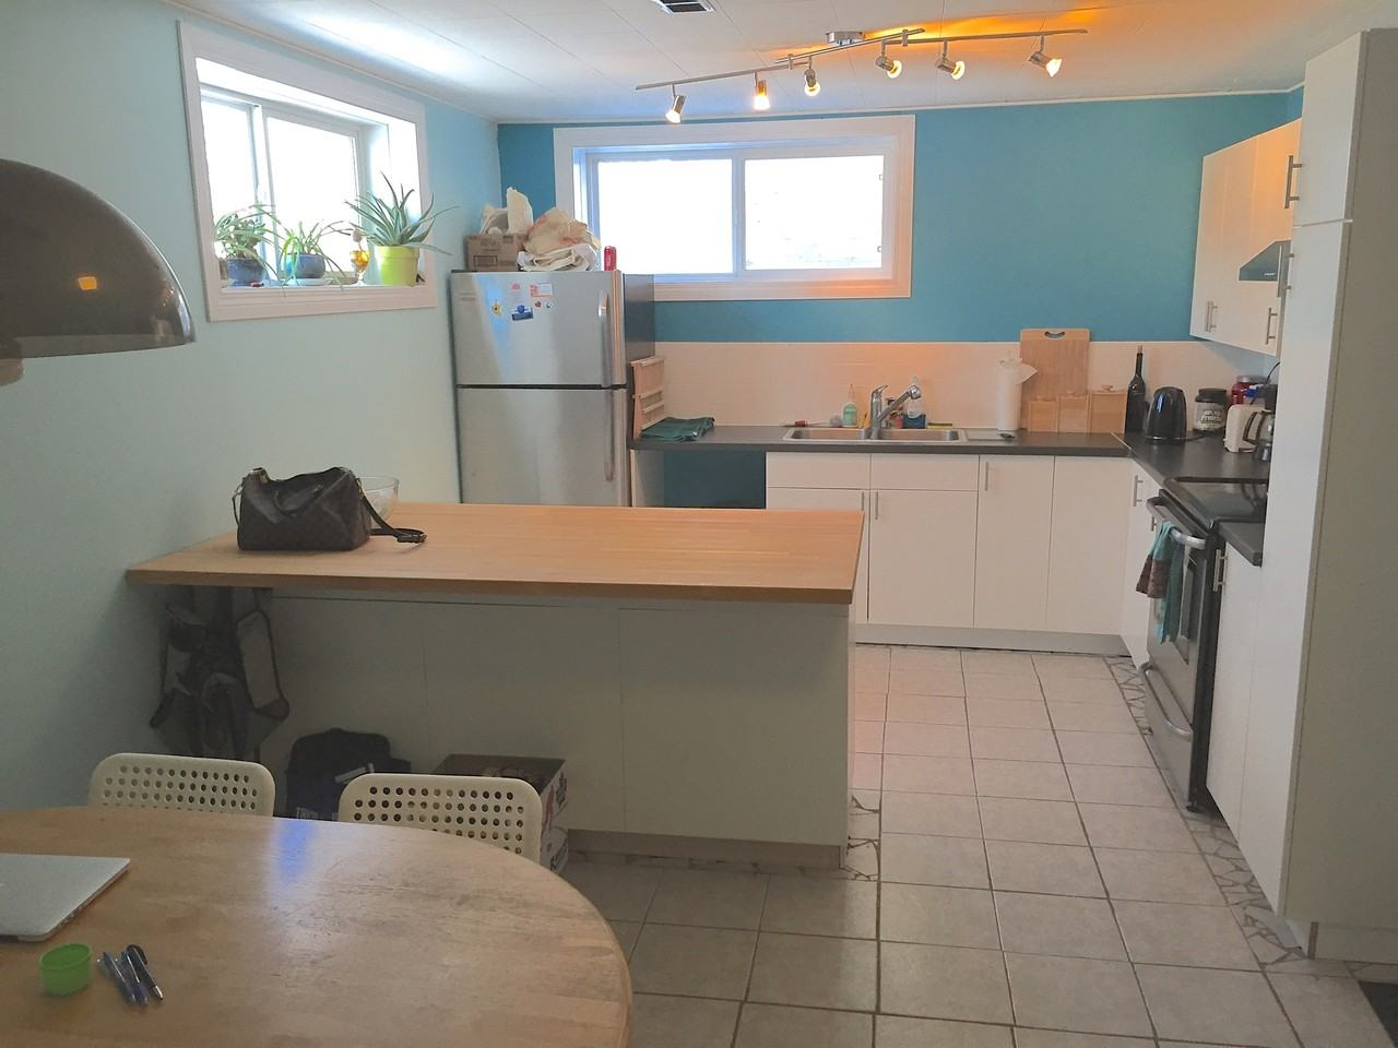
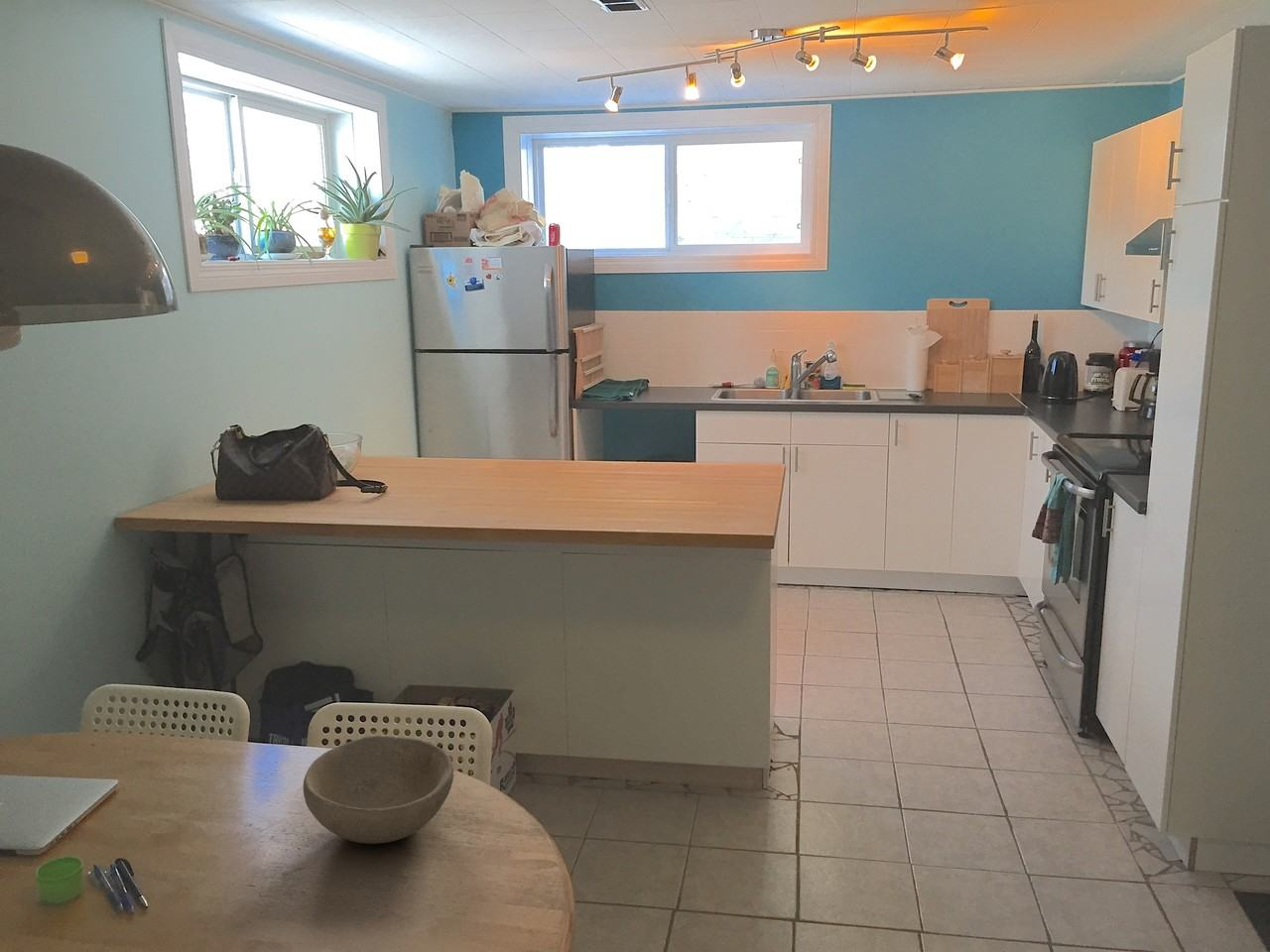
+ bowl (381, 795)
